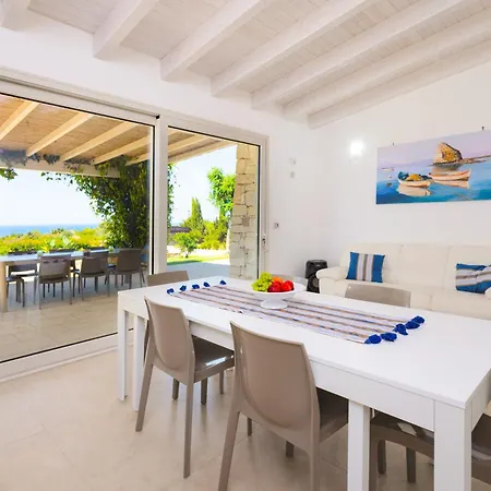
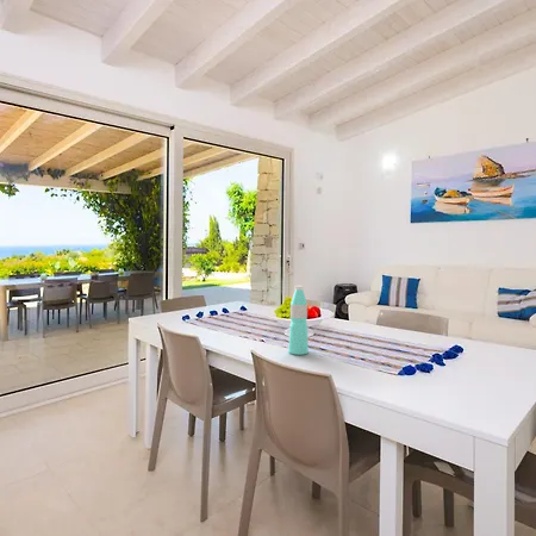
+ water bottle (298, 318)
